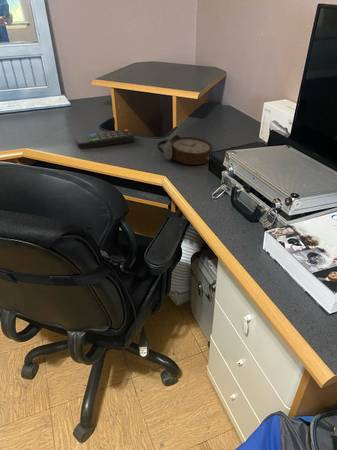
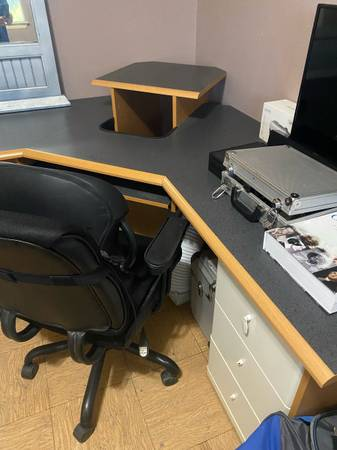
- alarm clock (184, 148)
- remote control (104, 138)
